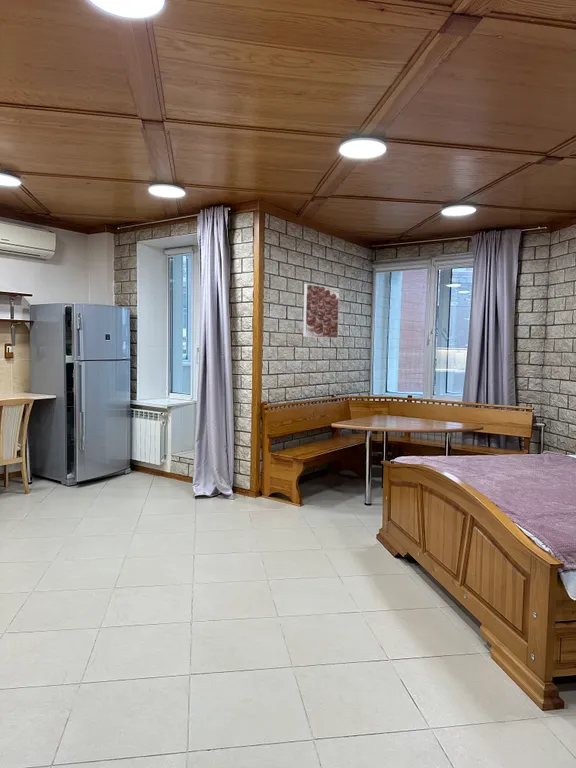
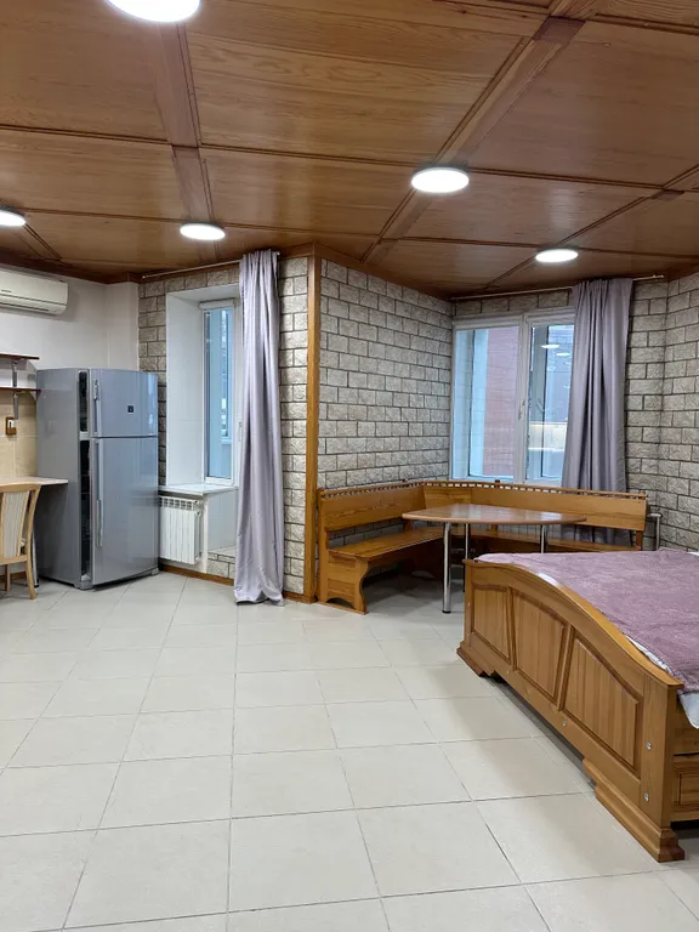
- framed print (321, 312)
